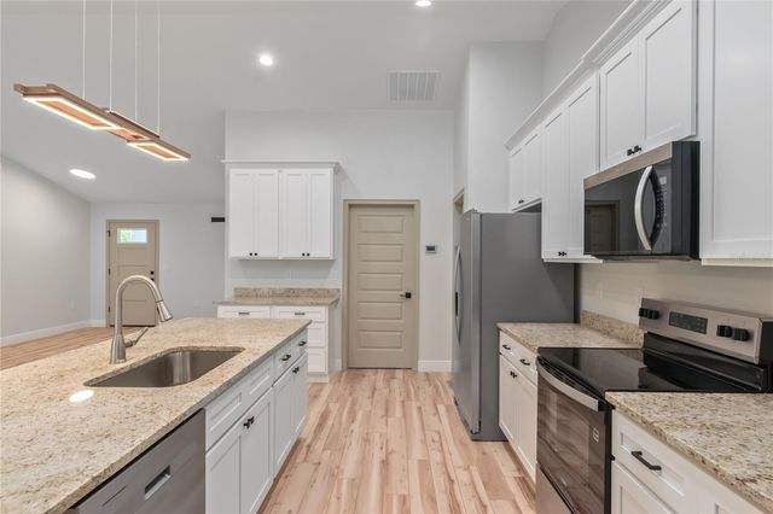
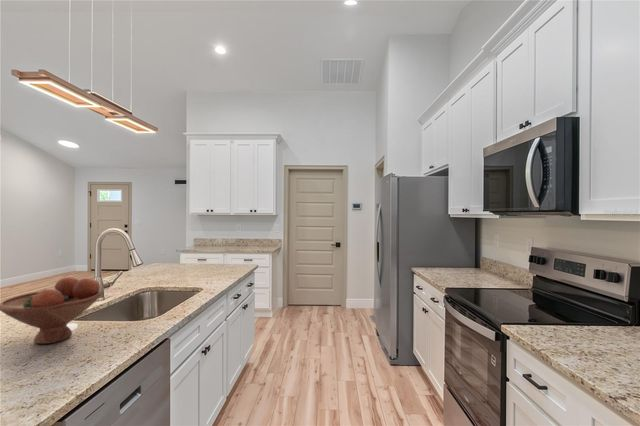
+ fruit bowl (53, 309)
